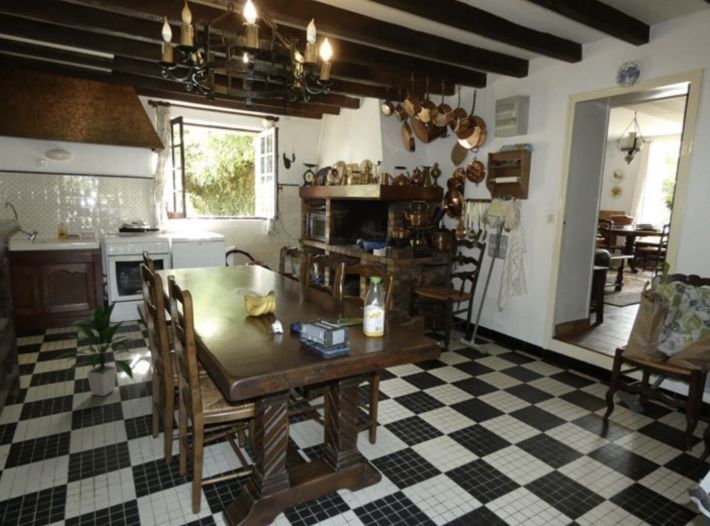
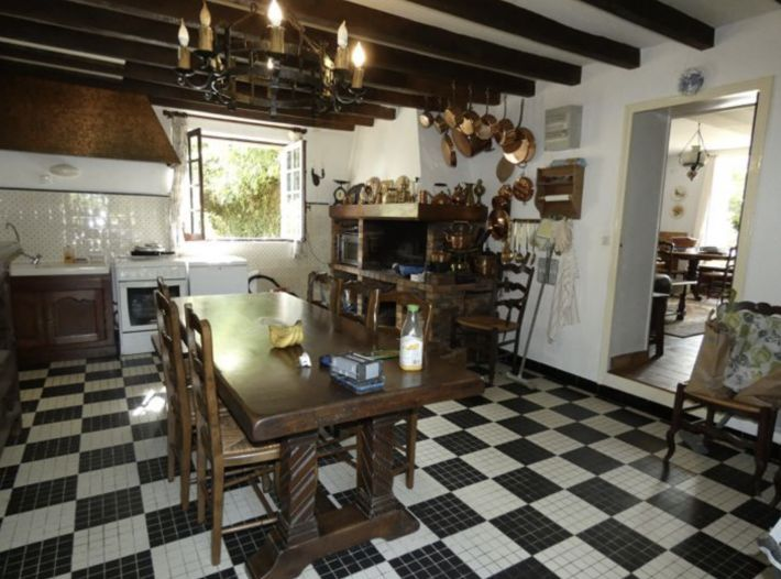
- indoor plant (101, 349)
